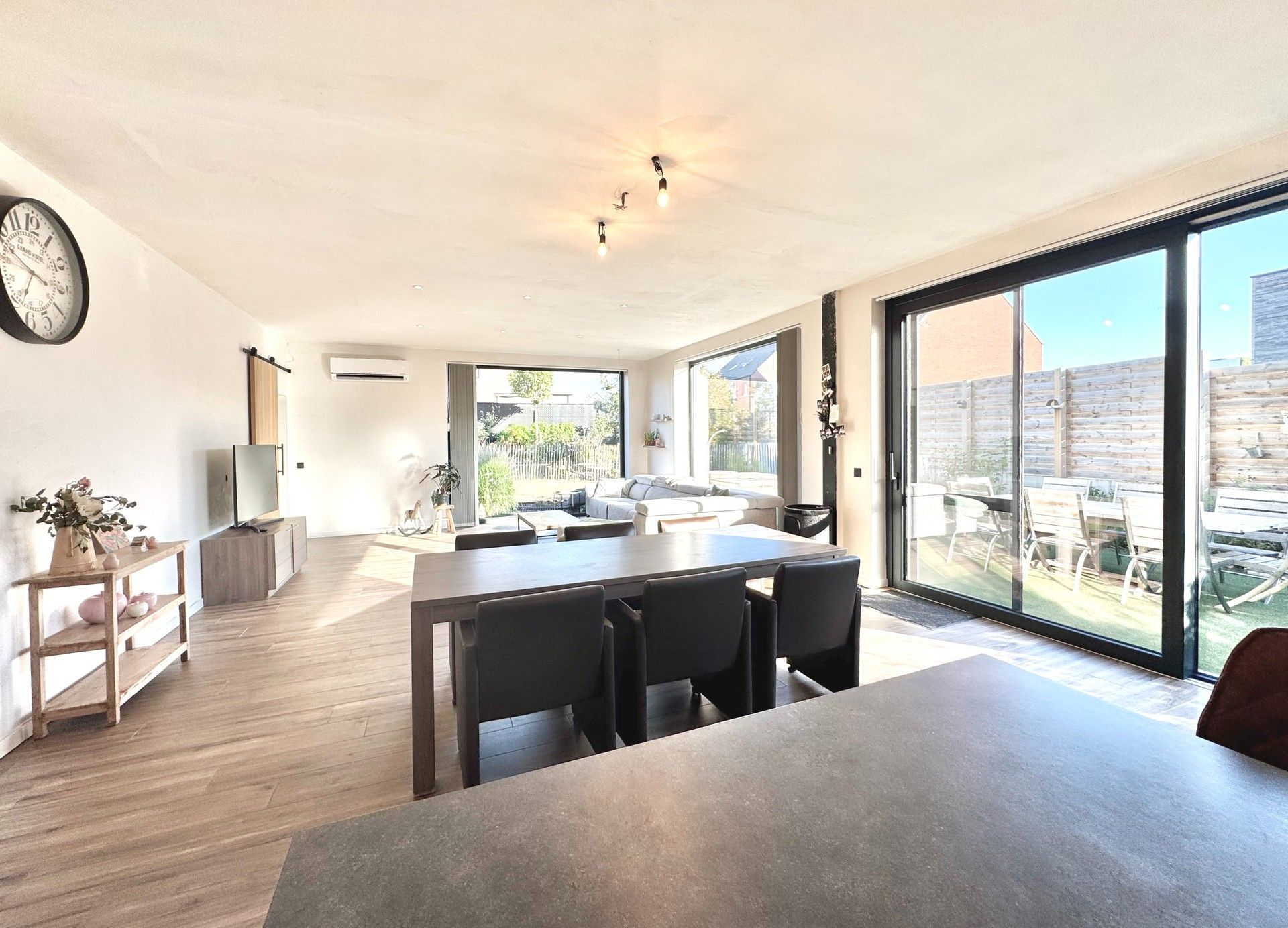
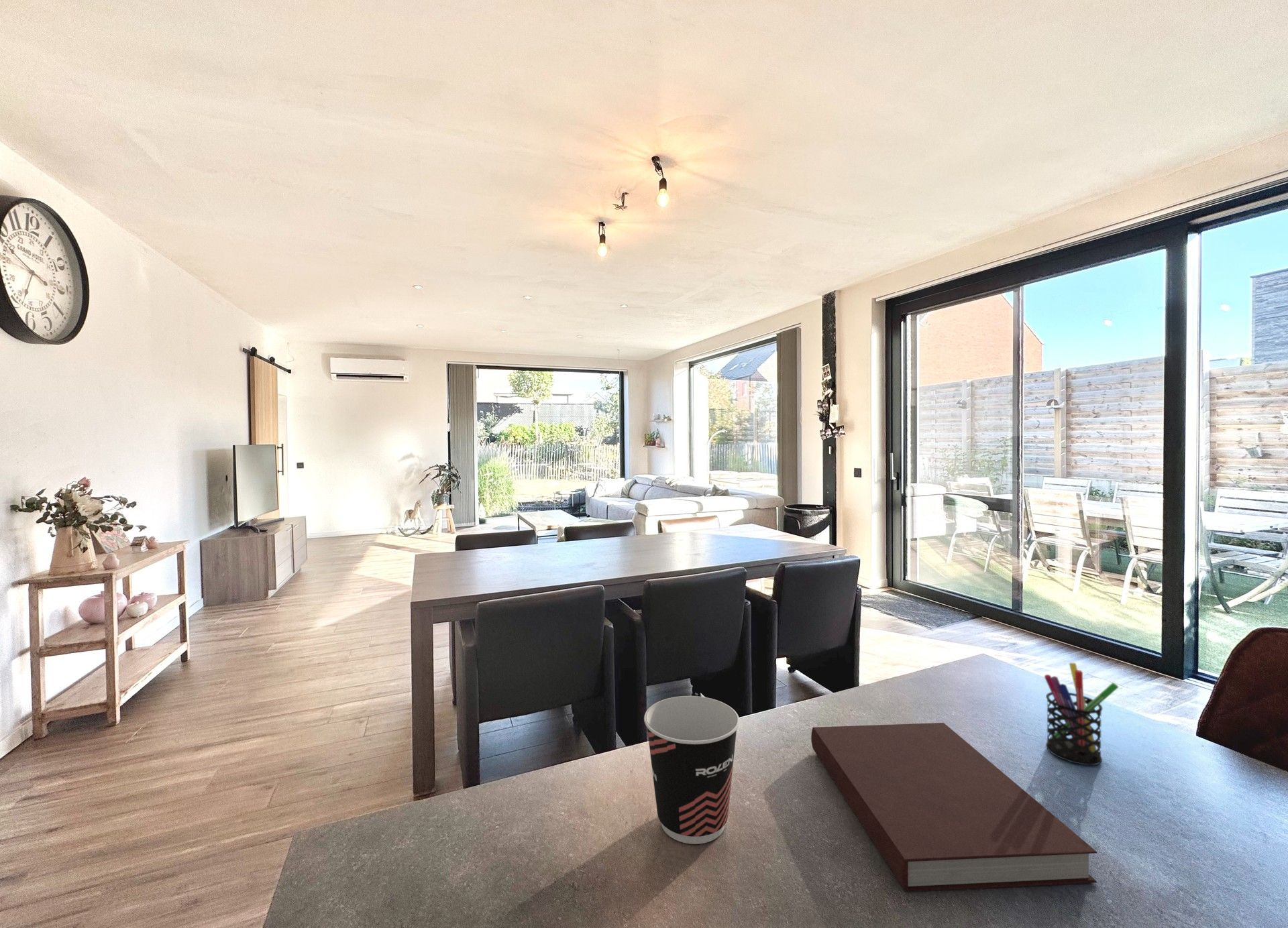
+ cup (692, 768)
+ pen holder (1080, 710)
+ notebook (927, 791)
